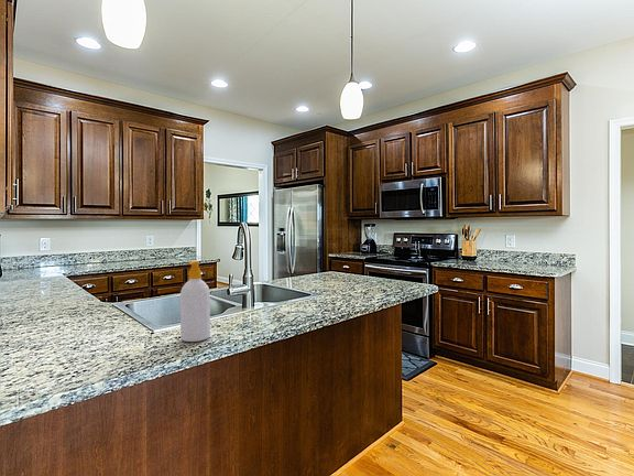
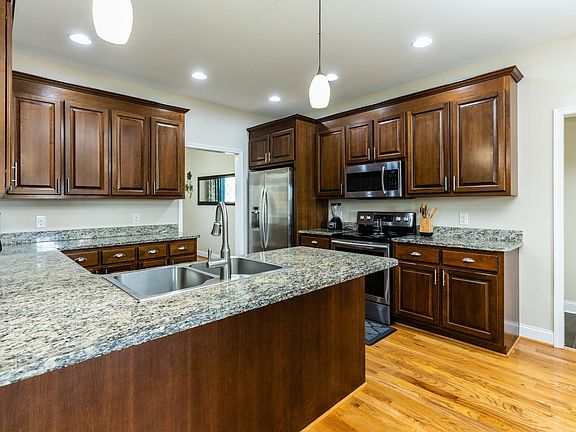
- soap bottle (195, 300)
